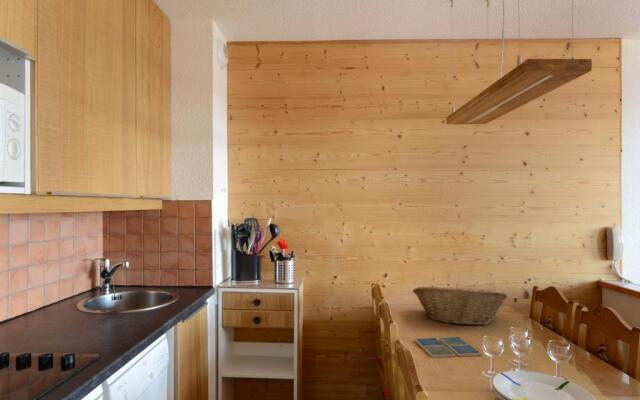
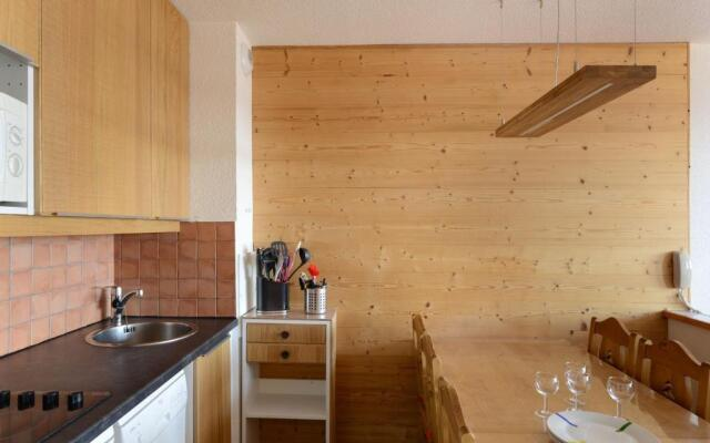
- fruit basket (458, 300)
- drink coaster (446, 347)
